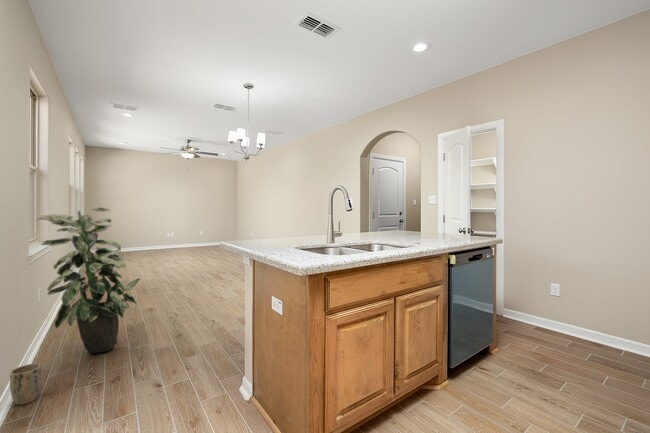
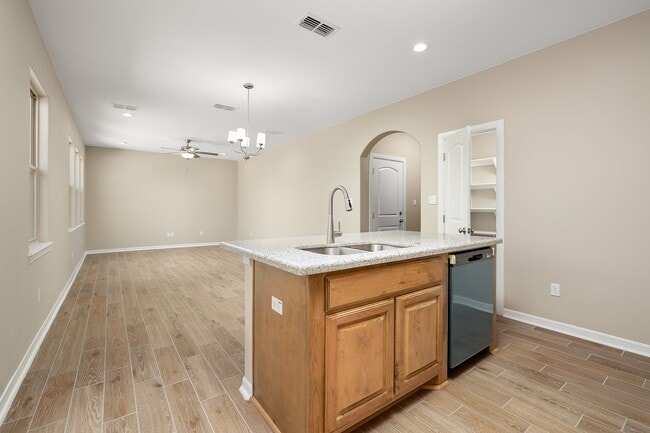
- plant pot (25, 384)
- indoor plant (92, 280)
